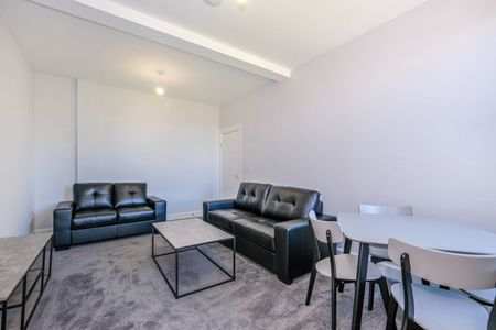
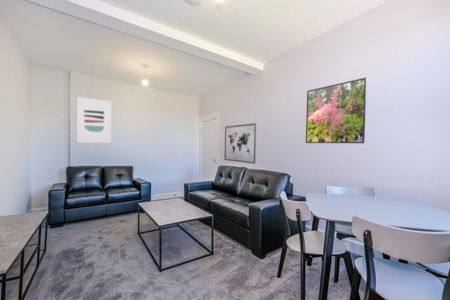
+ wall art (238, 143)
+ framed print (332, 114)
+ wall art (94, 121)
